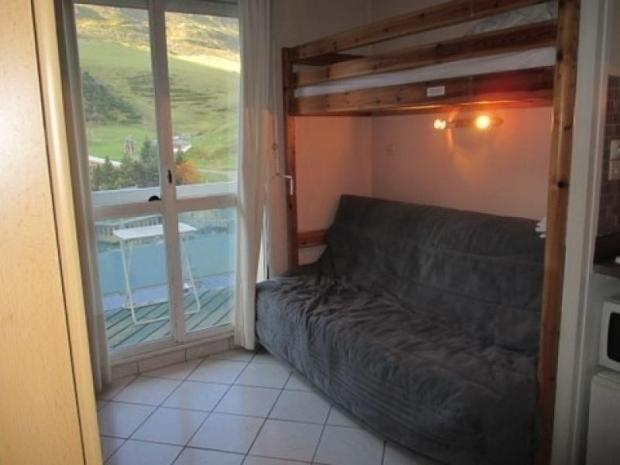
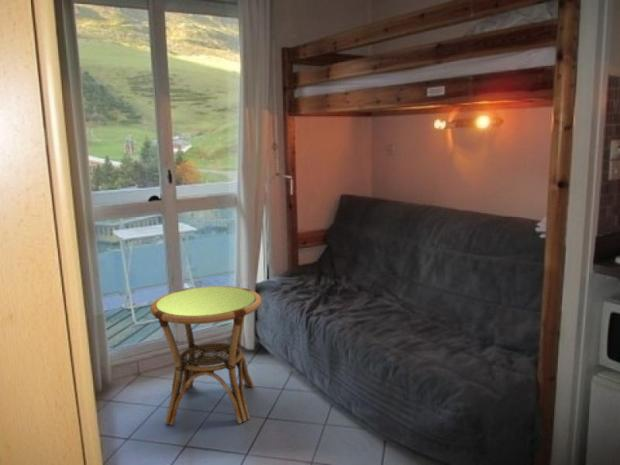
+ side table (209, 351)
